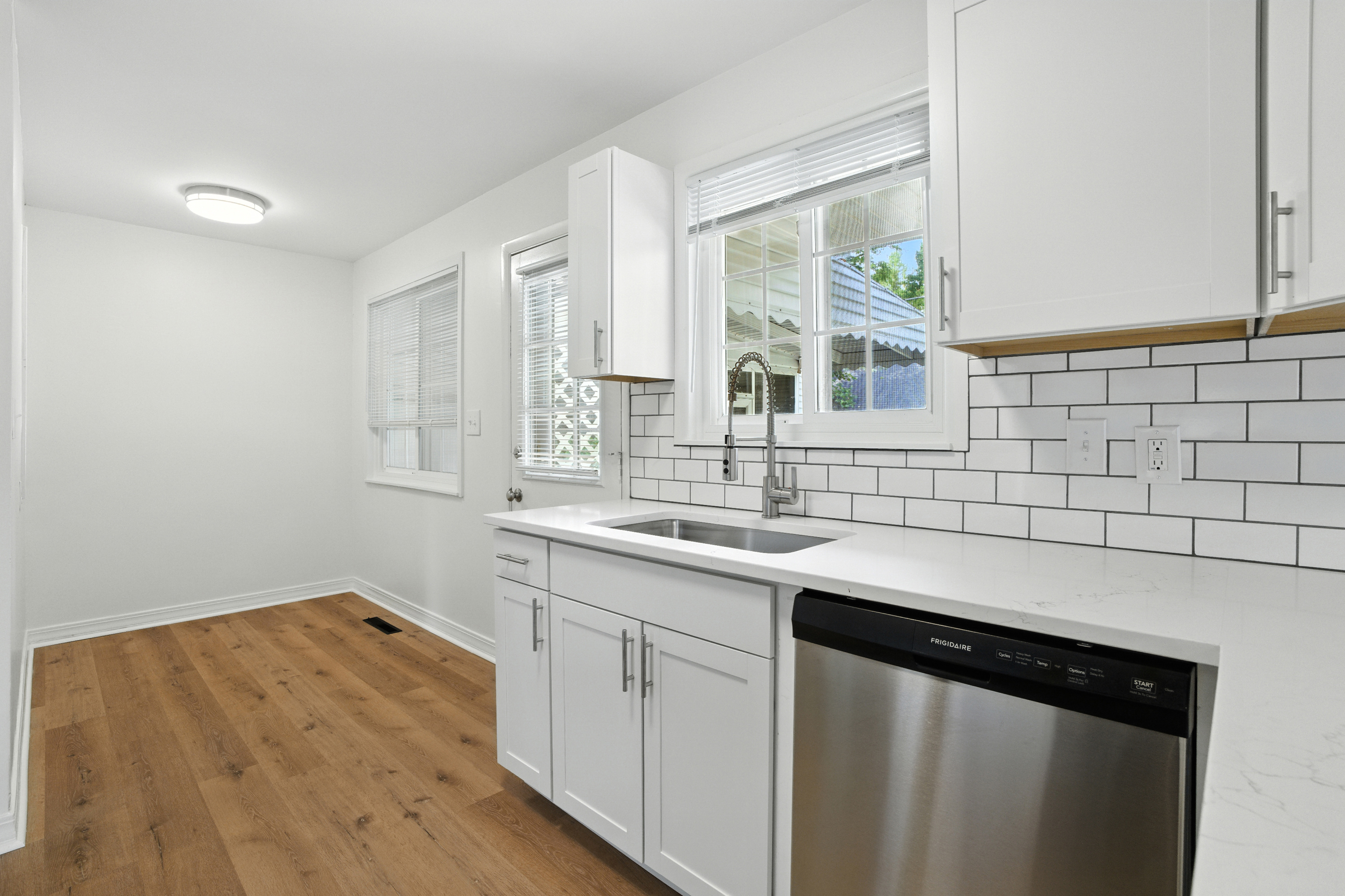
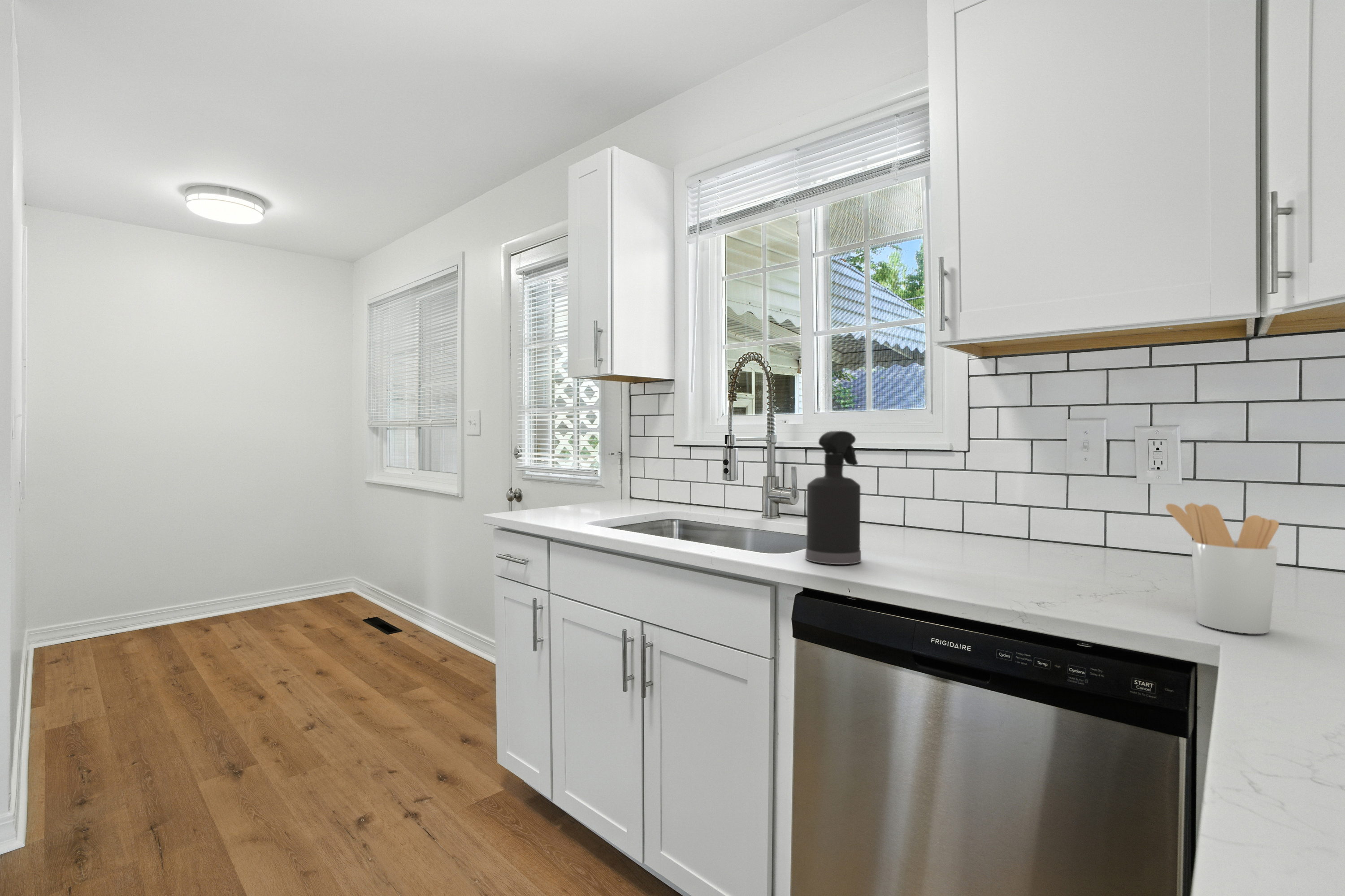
+ spray bottle (834, 495)
+ utensil holder (1219, 562)
